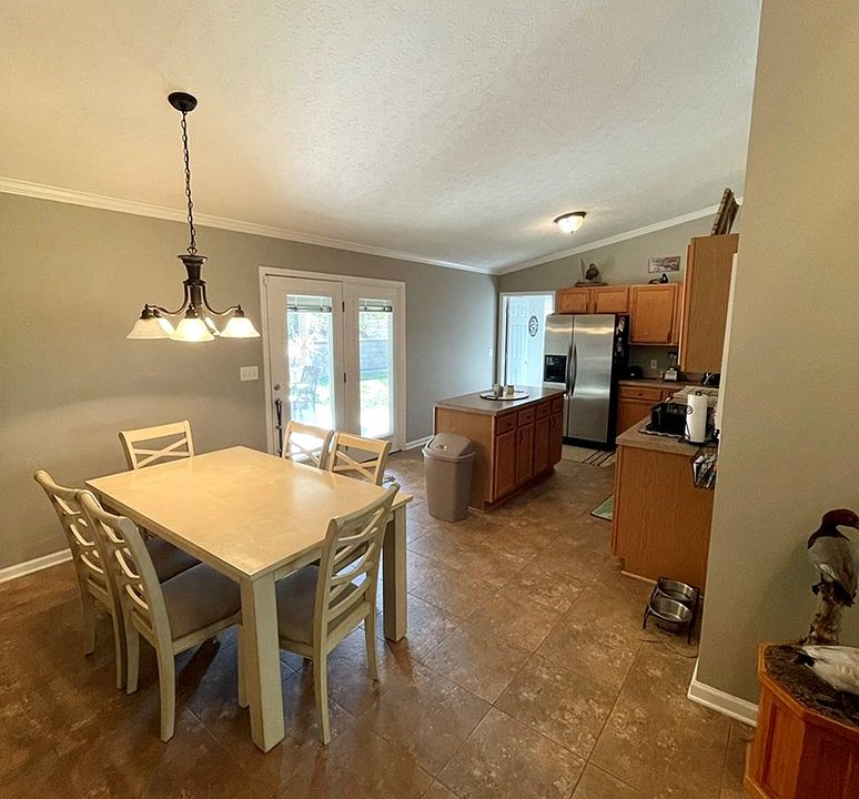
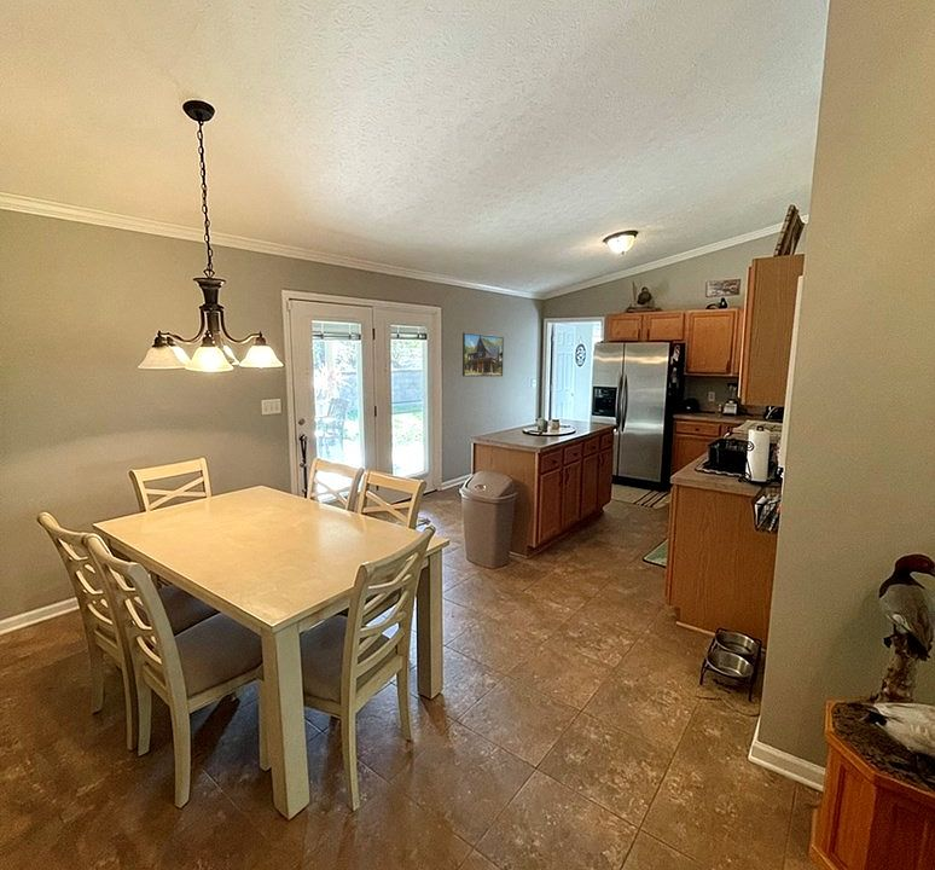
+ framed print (483, 355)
